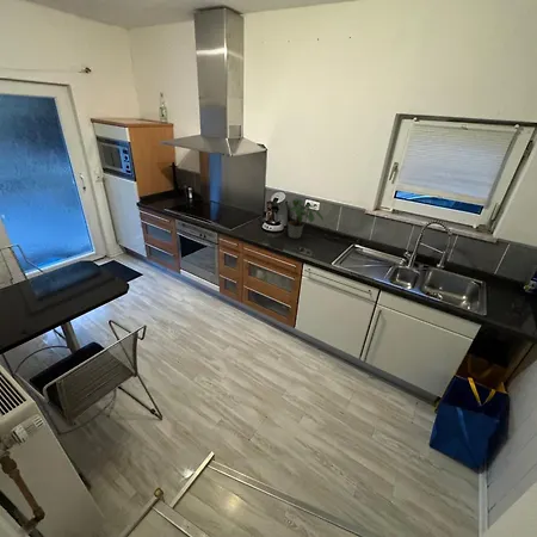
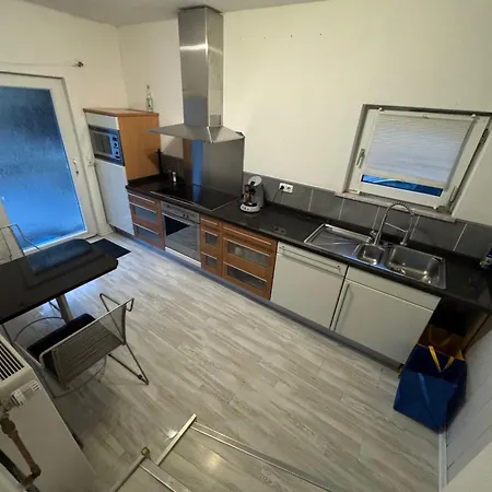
- potted plant (301, 218)
